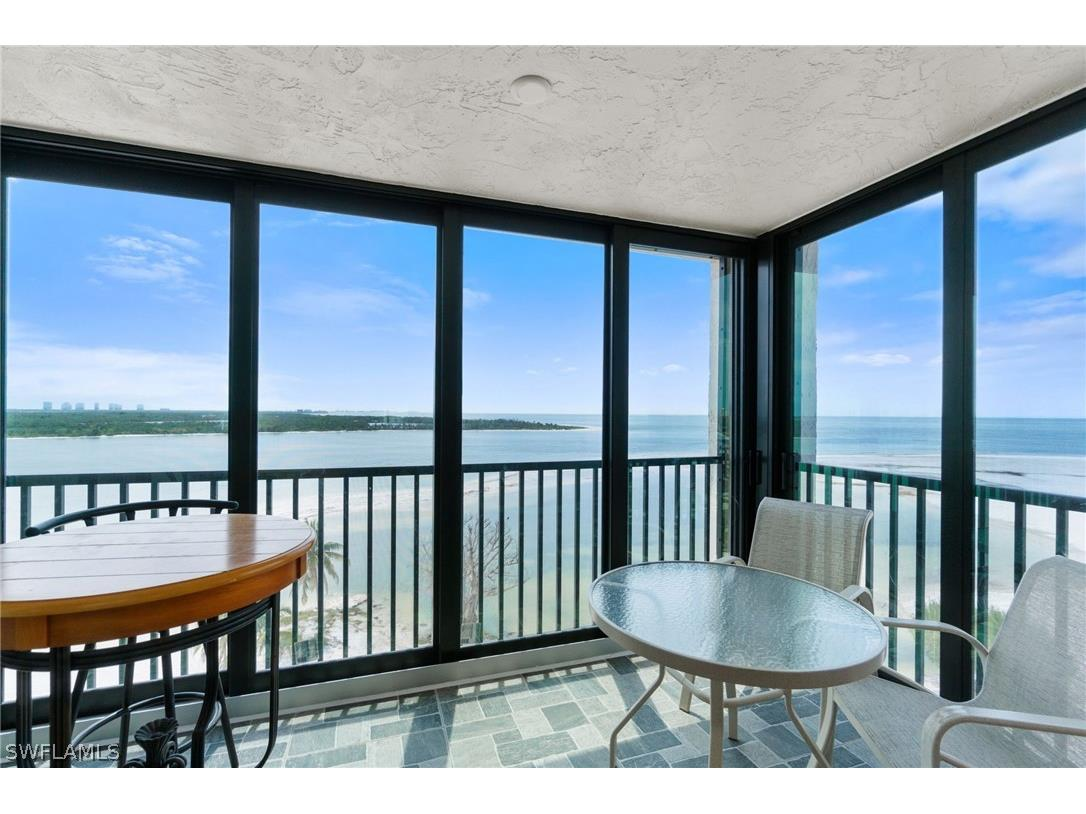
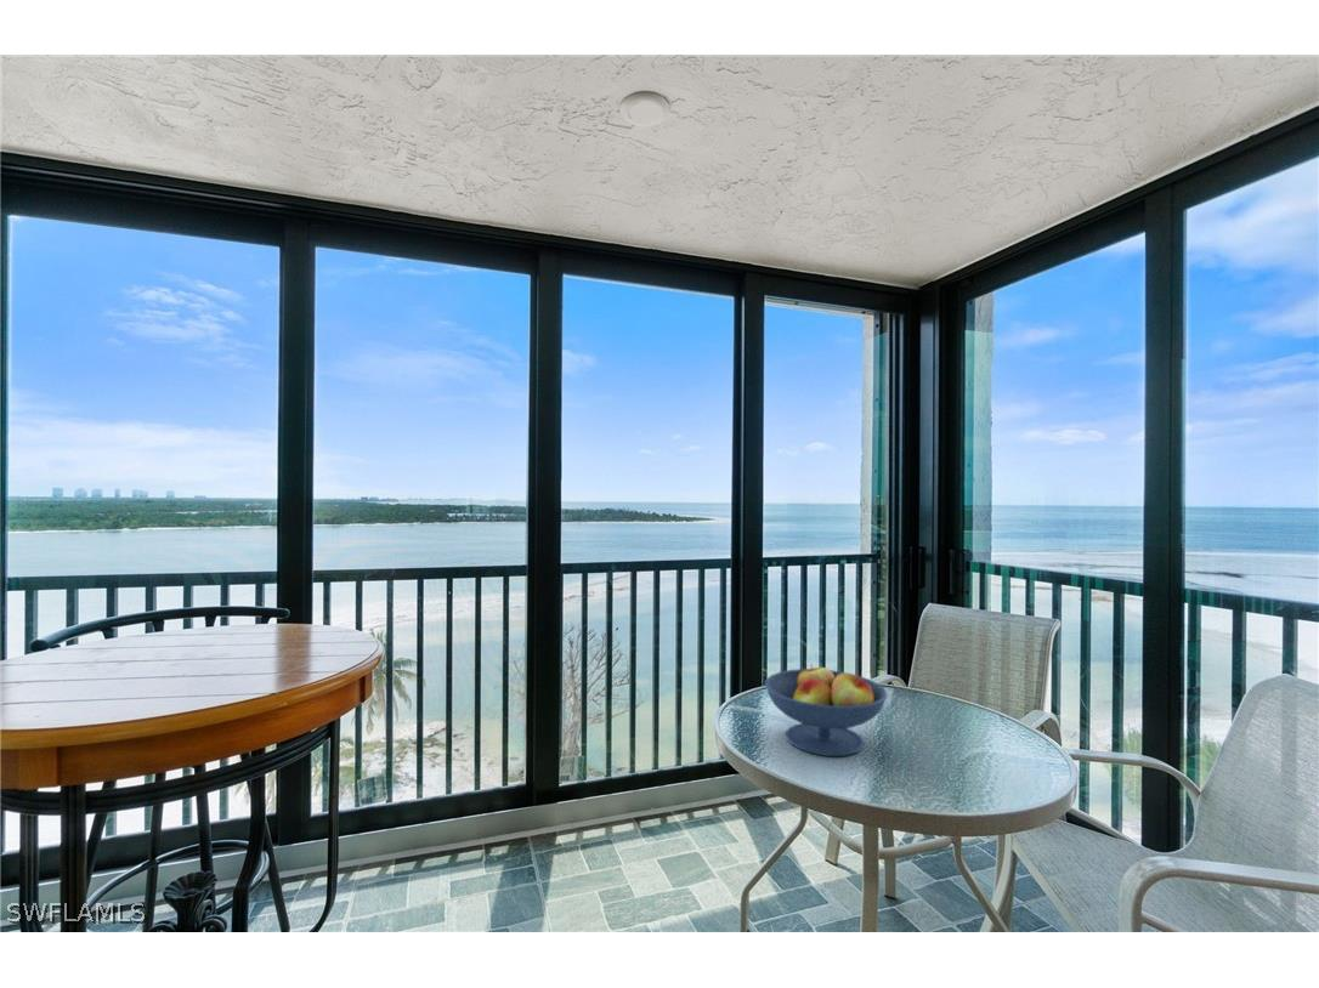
+ fruit bowl (823, 703)
